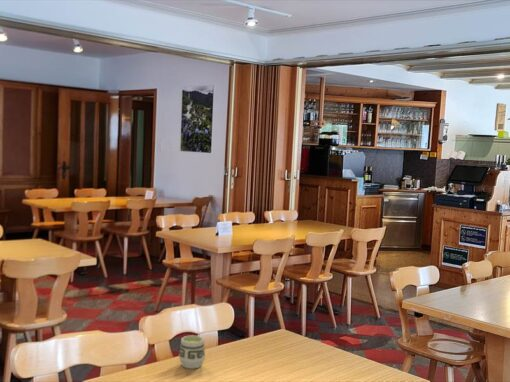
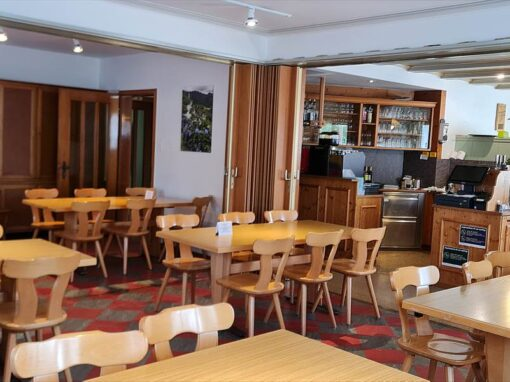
- cup (192, 352)
